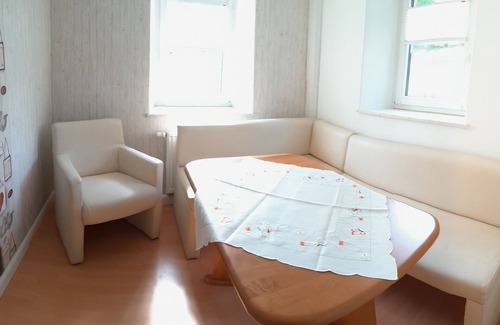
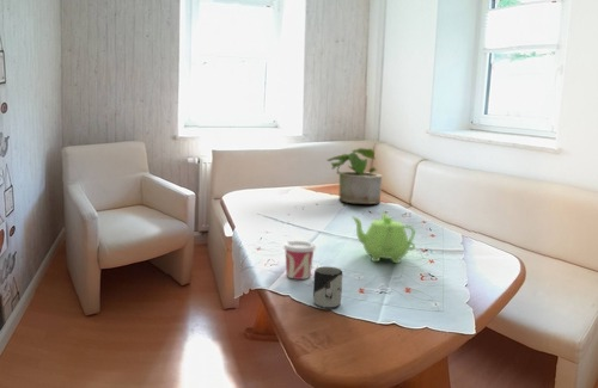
+ cup (328, 289)
+ cup (299, 259)
+ teapot (382, 236)
+ potted plant (354, 174)
